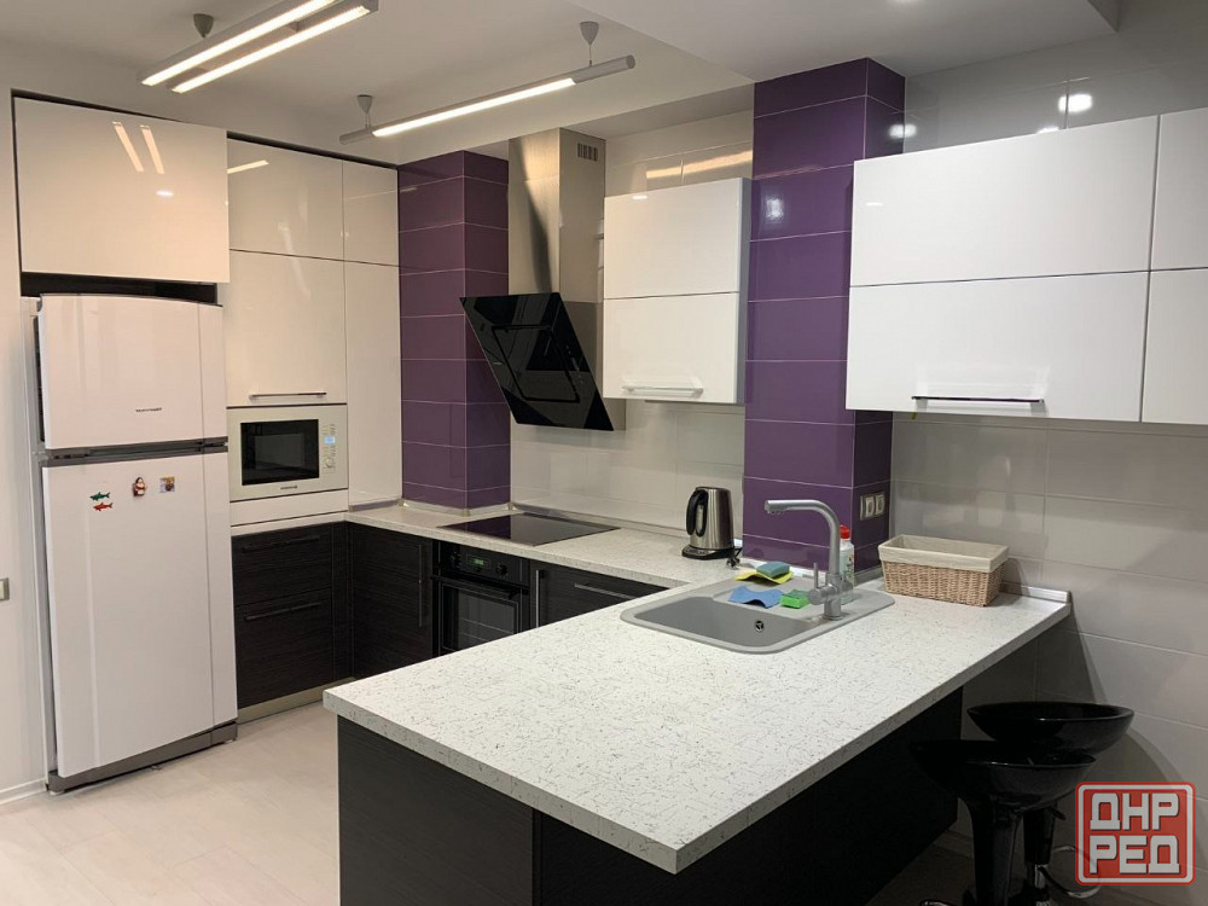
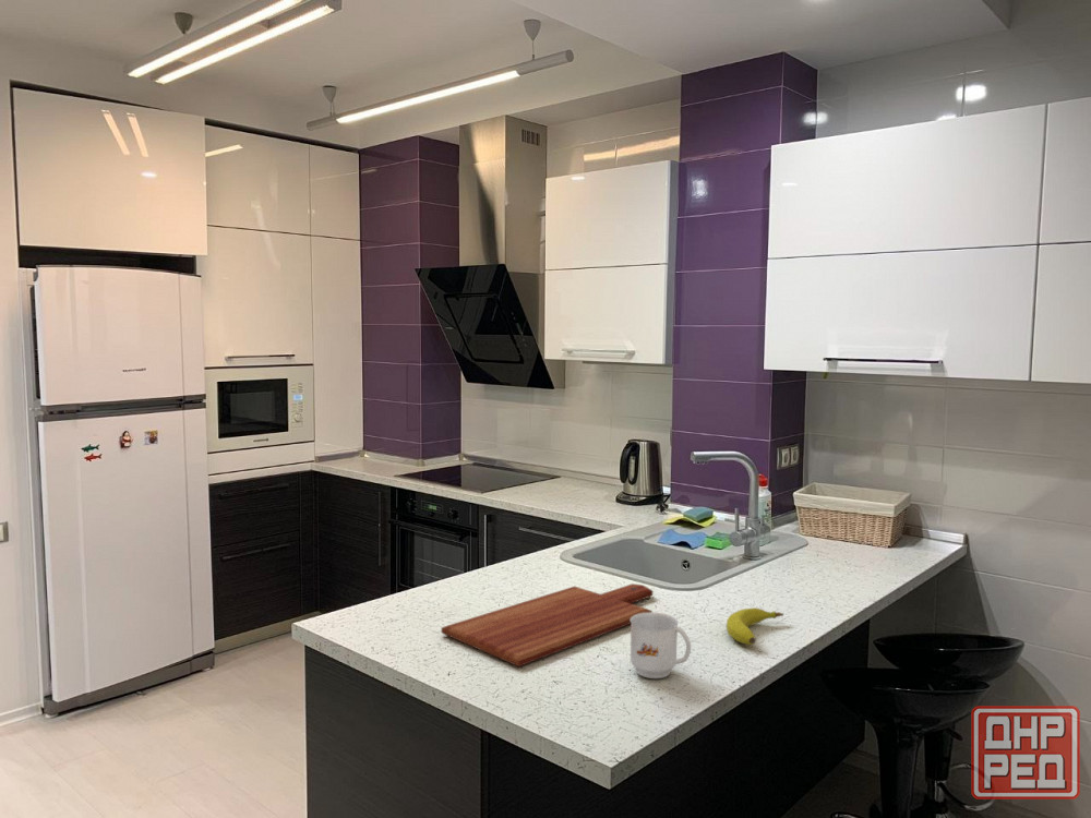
+ fruit (755, 623)
+ cutting board (554, 619)
+ mug (660, 647)
